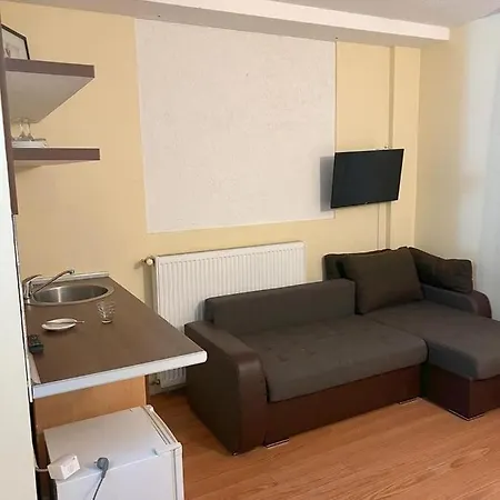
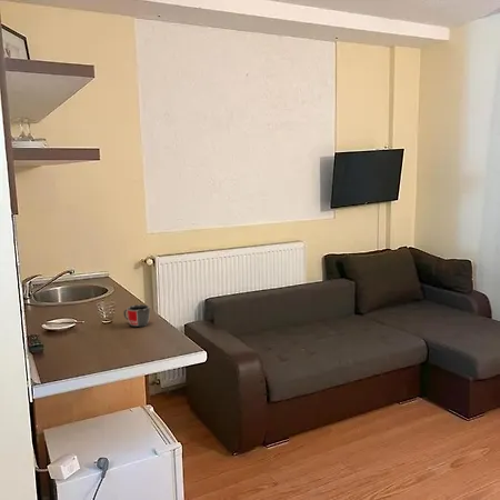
+ mug (136, 316)
